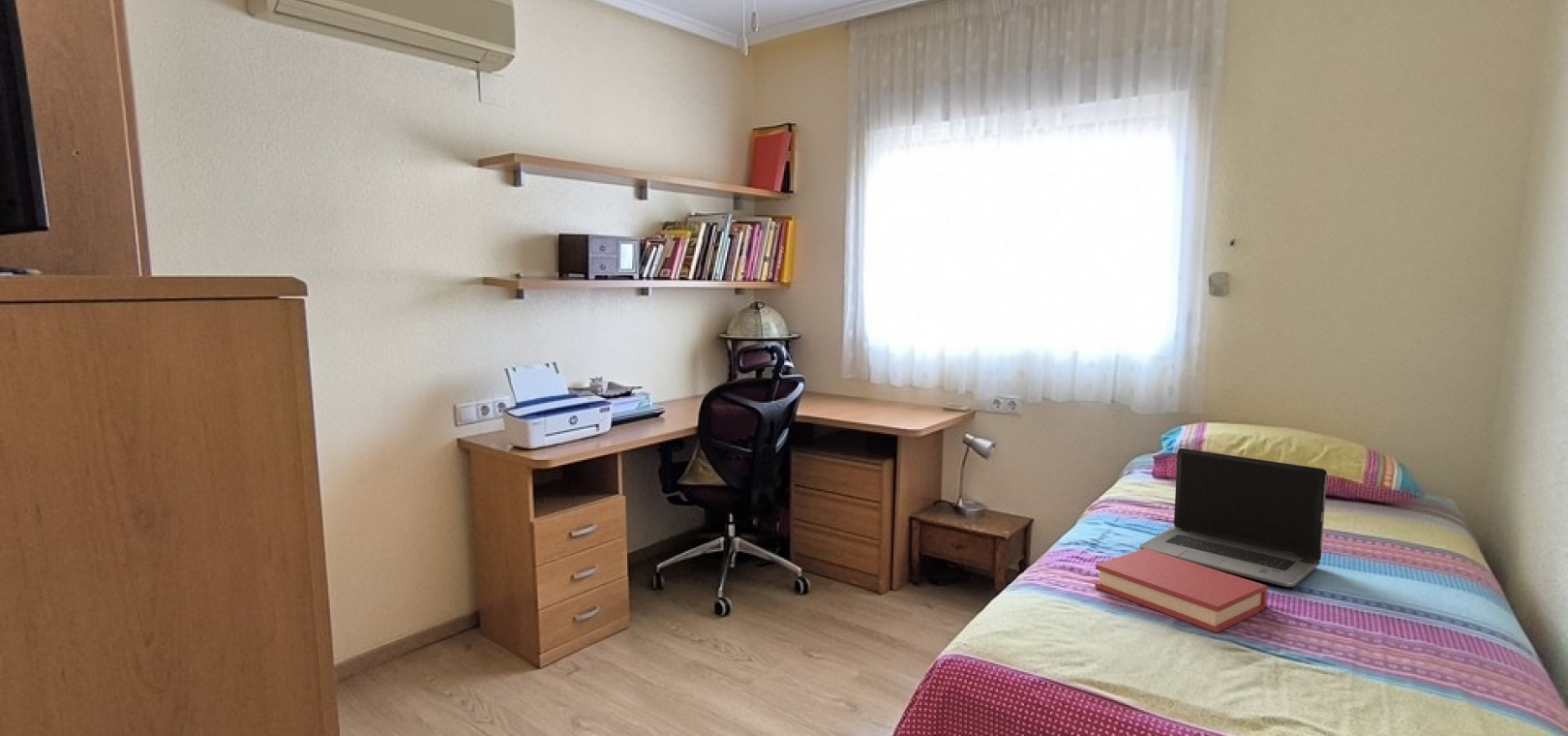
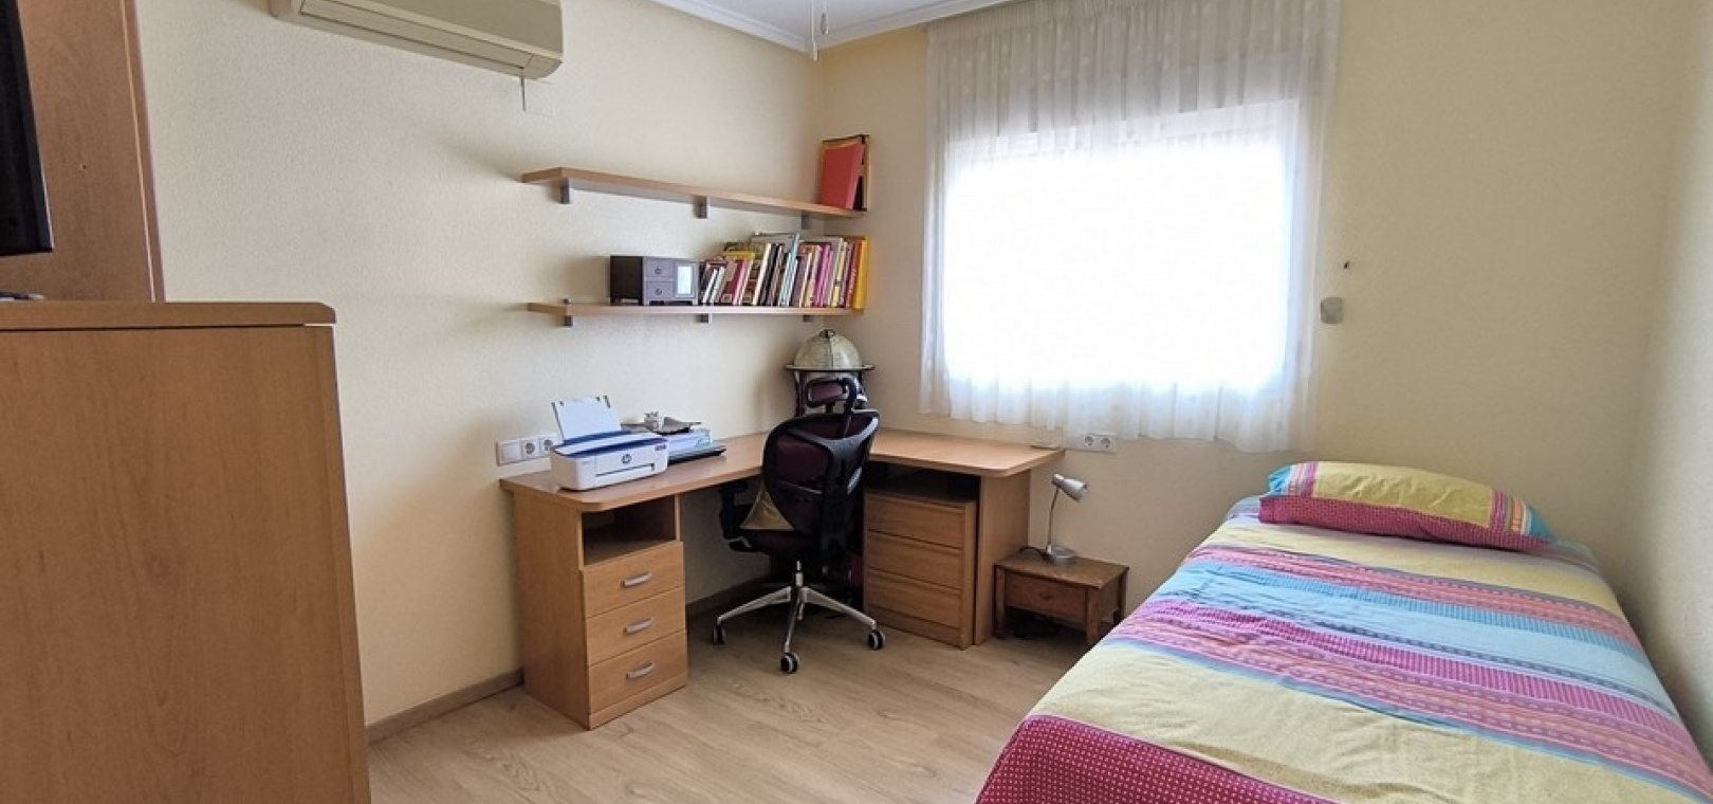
- hardback book (1177, 586)
- laptop computer (1229, 512)
